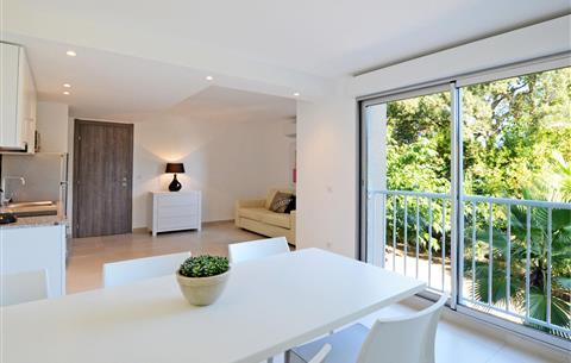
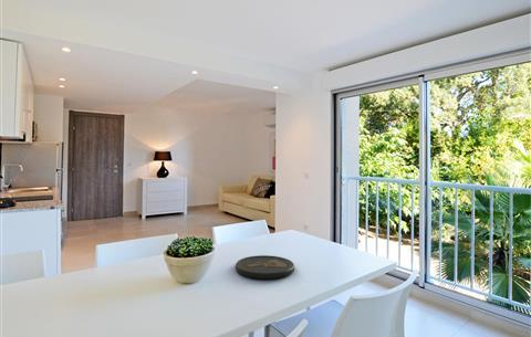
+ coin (264, 265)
